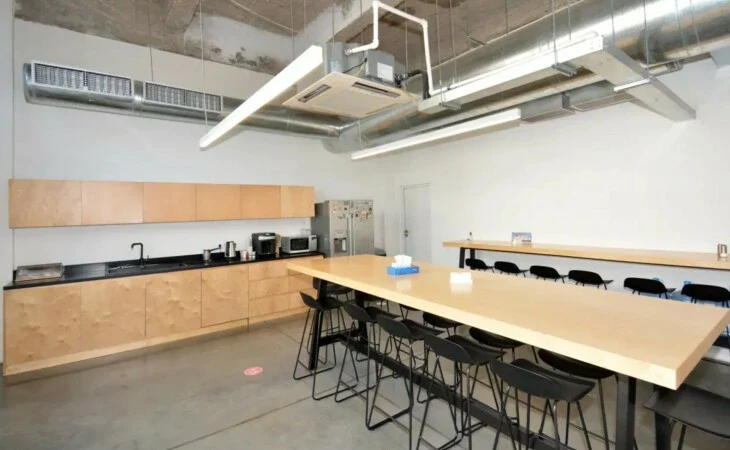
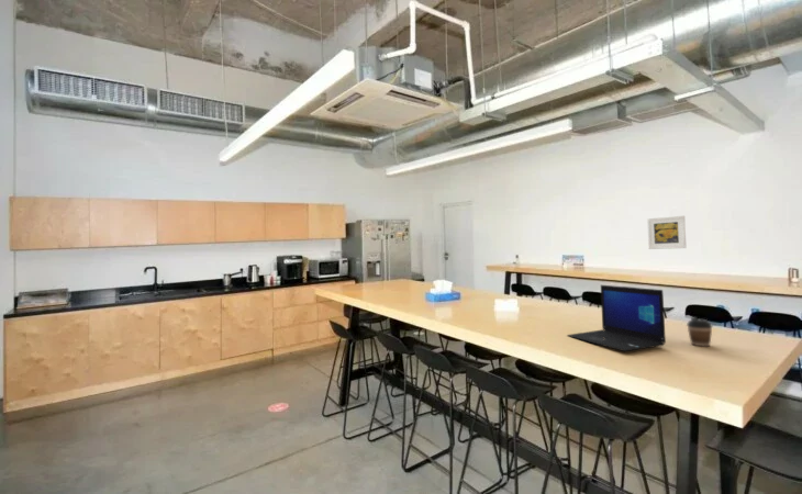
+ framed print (666, 233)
+ laptop (612, 314)
+ coffee cup (699, 330)
